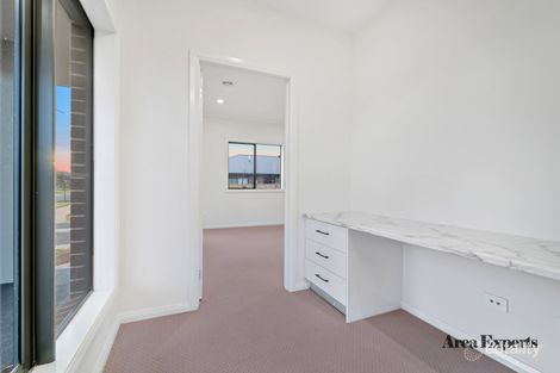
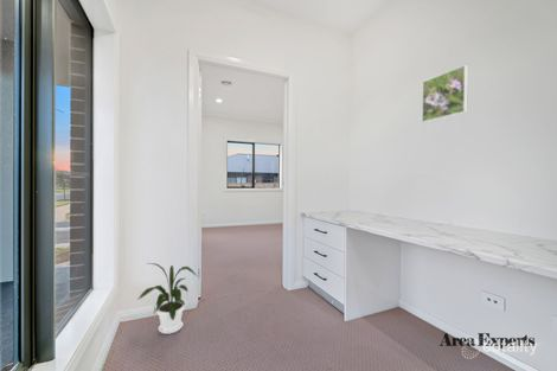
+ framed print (443, 95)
+ house plant (168, 295)
